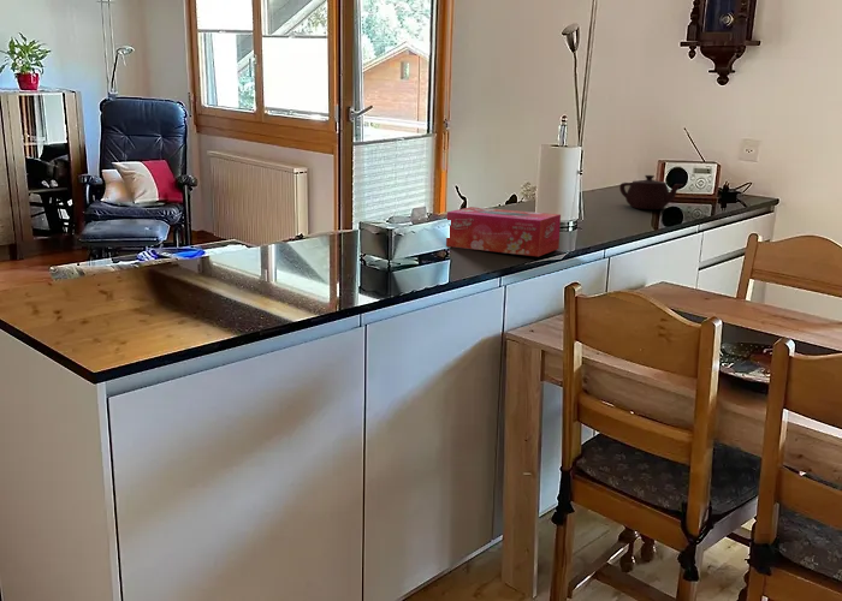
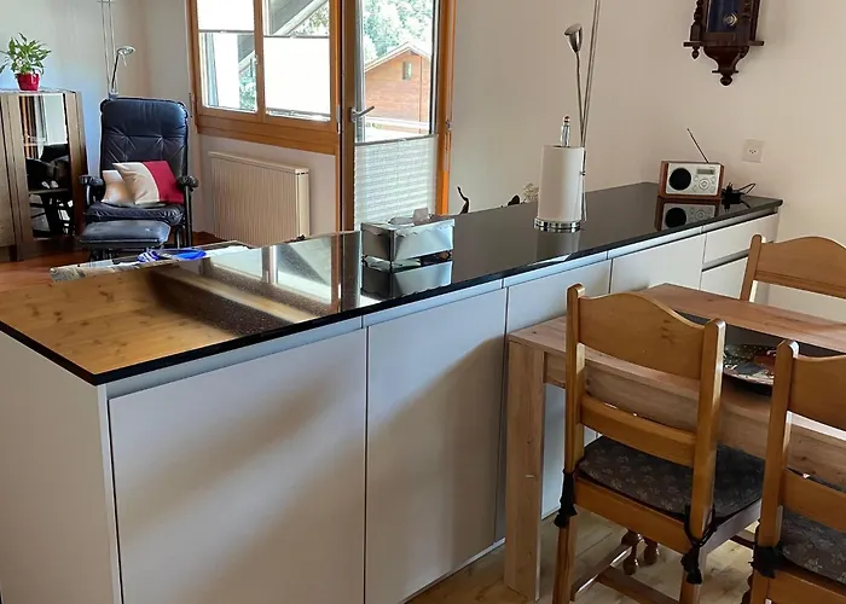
- teapot (650, 191)
- tissue box (503, 230)
